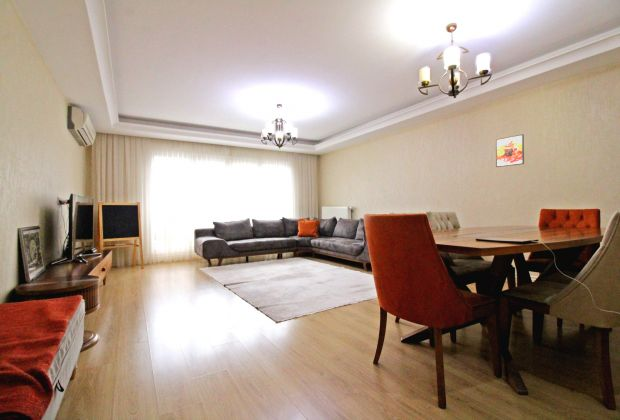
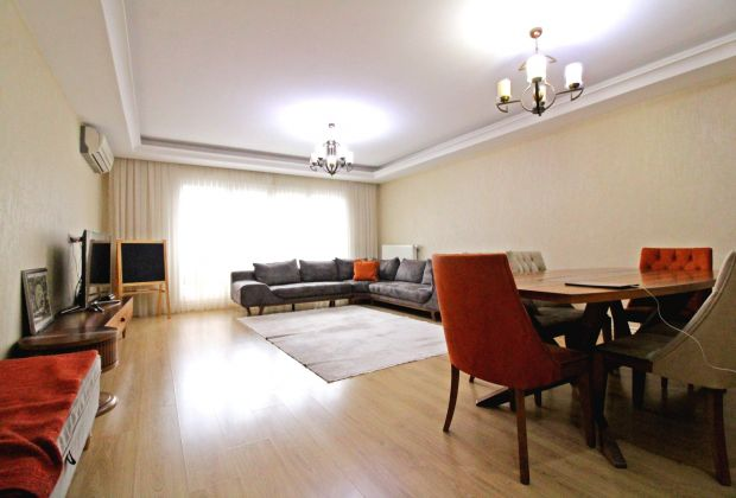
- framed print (509, 151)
